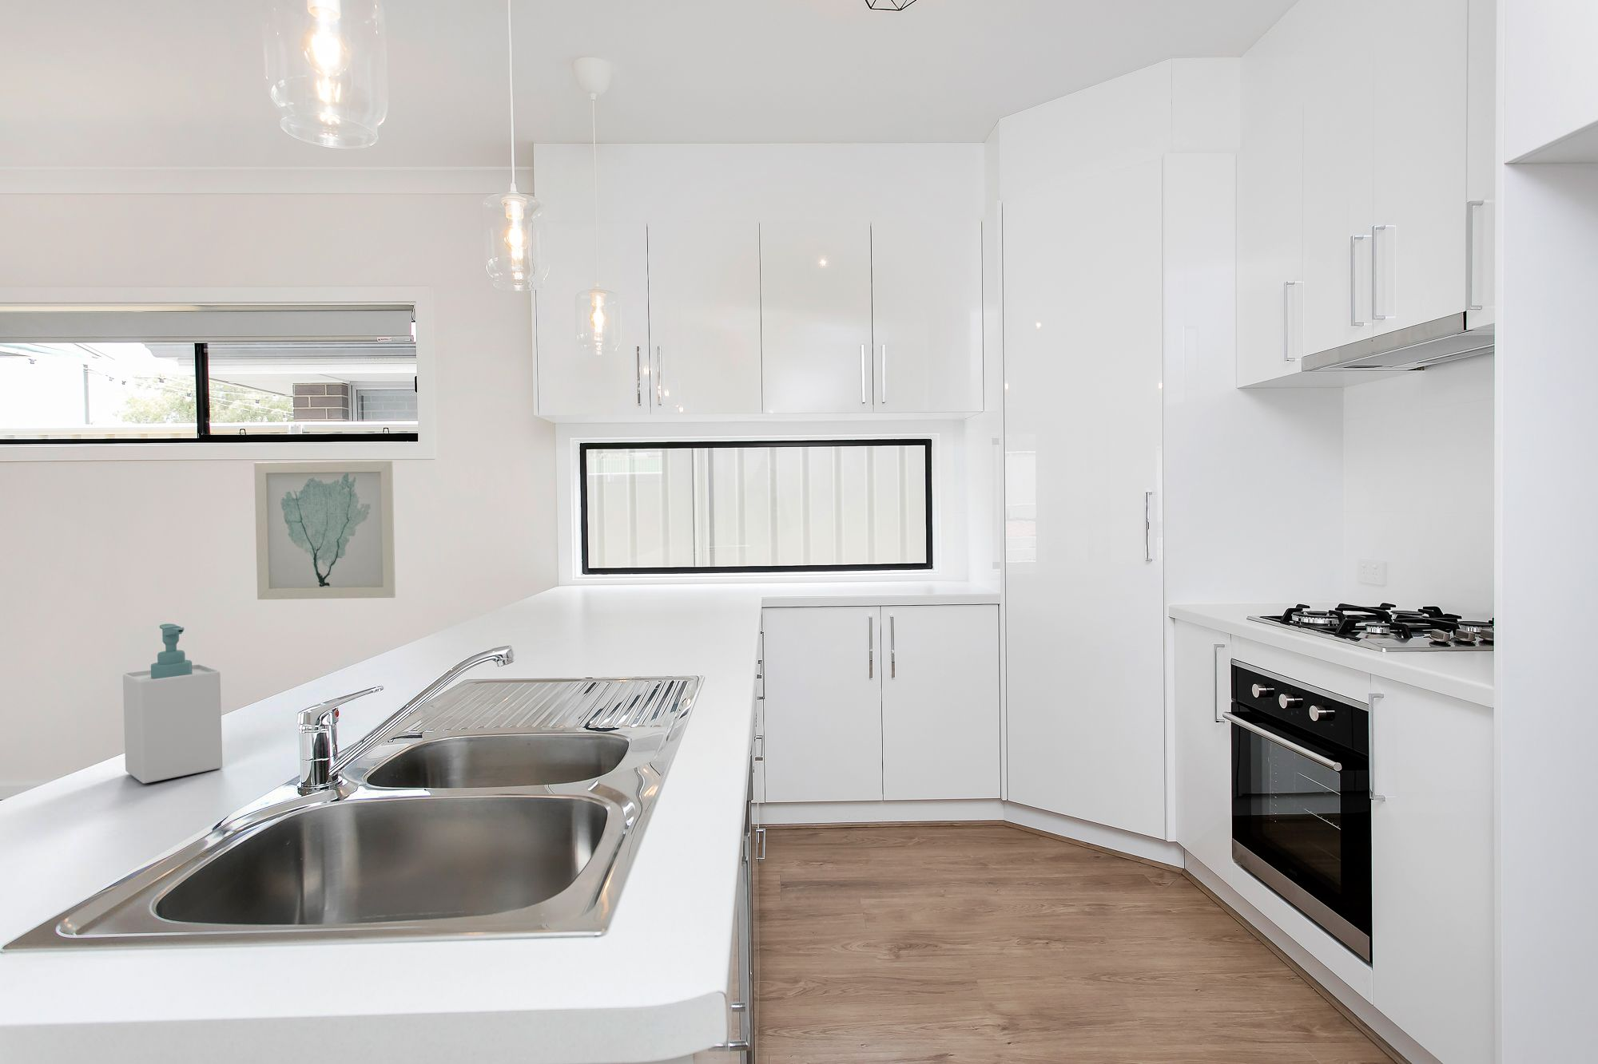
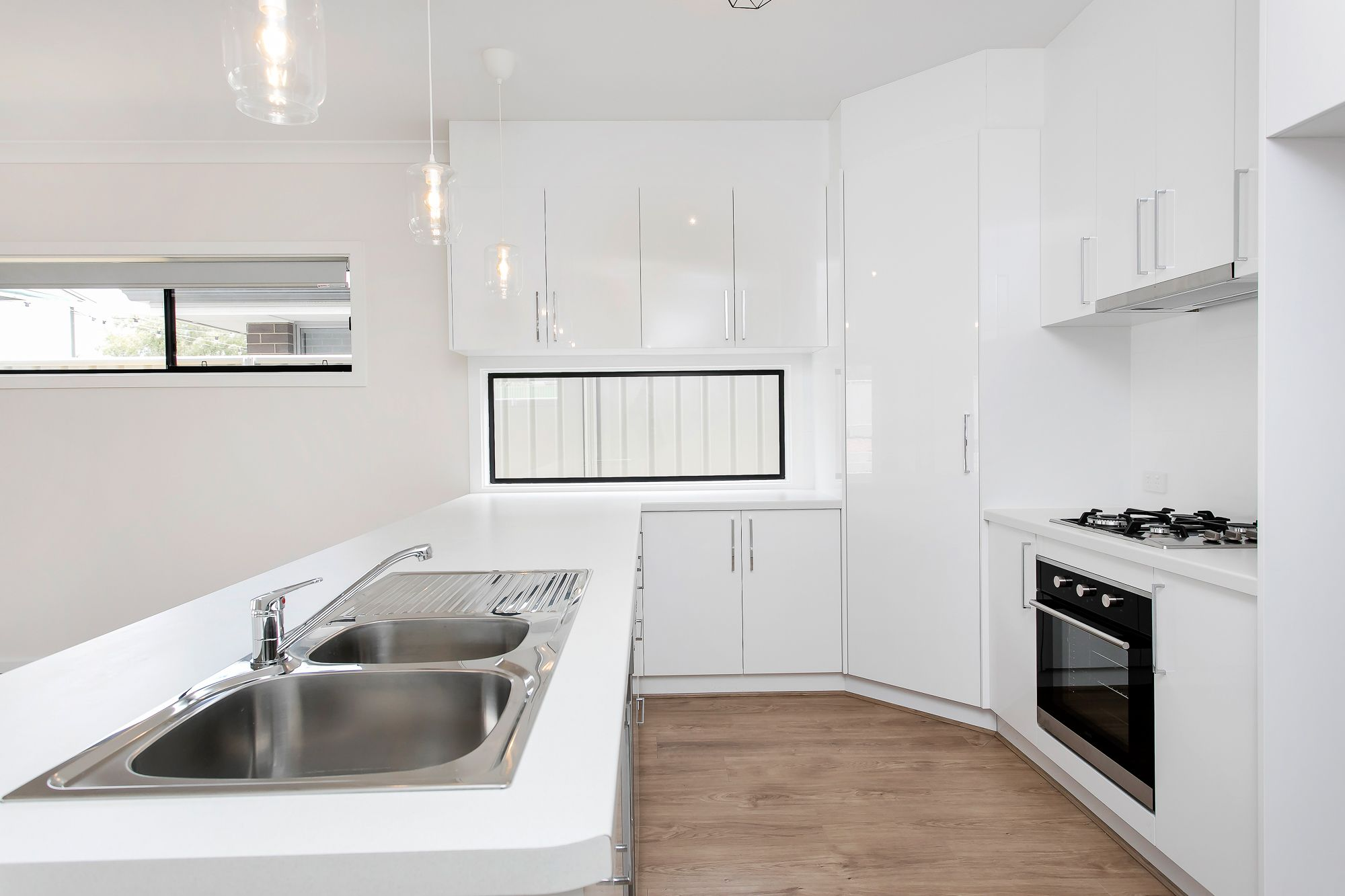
- soap bottle (172, 697)
- wall art (326, 530)
